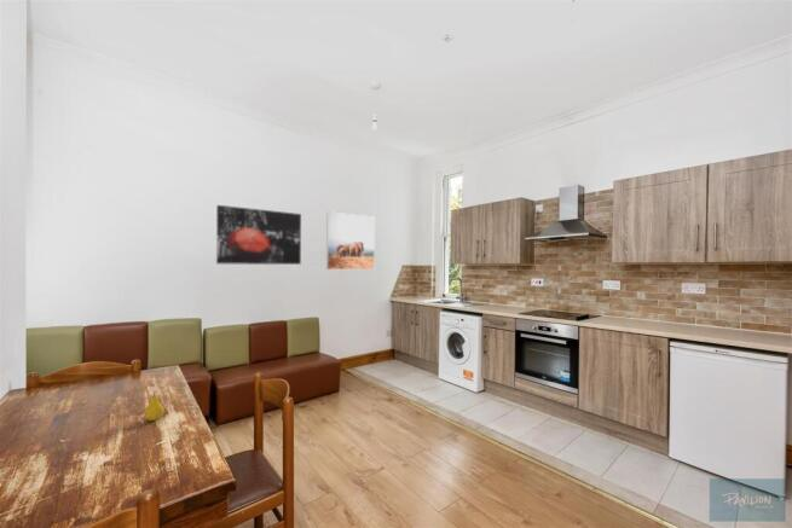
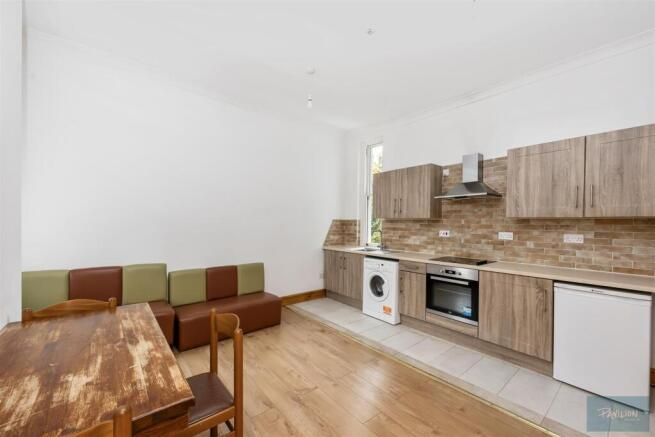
- wall art (261, 237)
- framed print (351, 242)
- fruit (154, 404)
